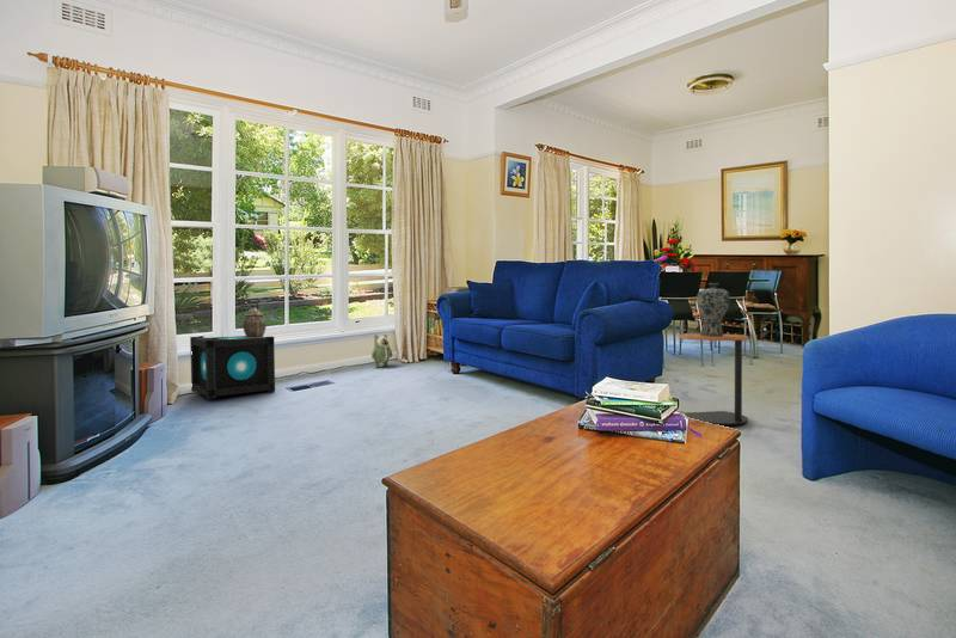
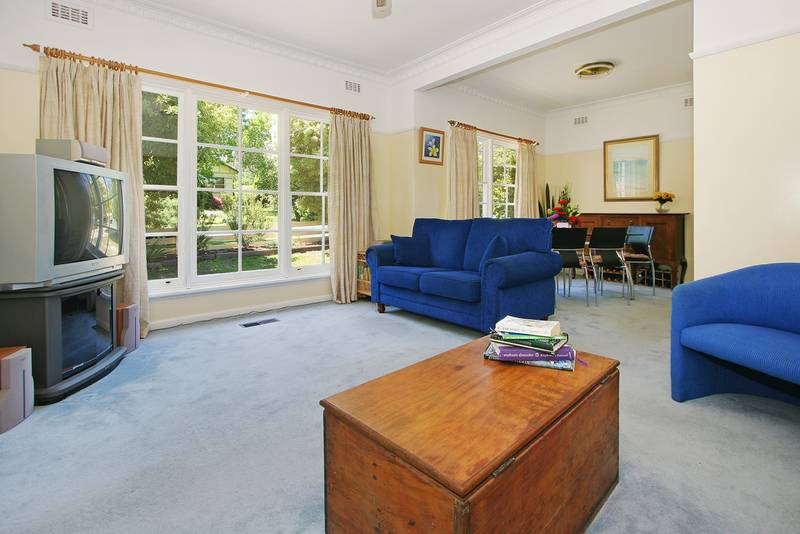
- vase (712, 308)
- plush toy (381, 350)
- speaker (232, 363)
- decorative jar (255, 319)
- side table (735, 376)
